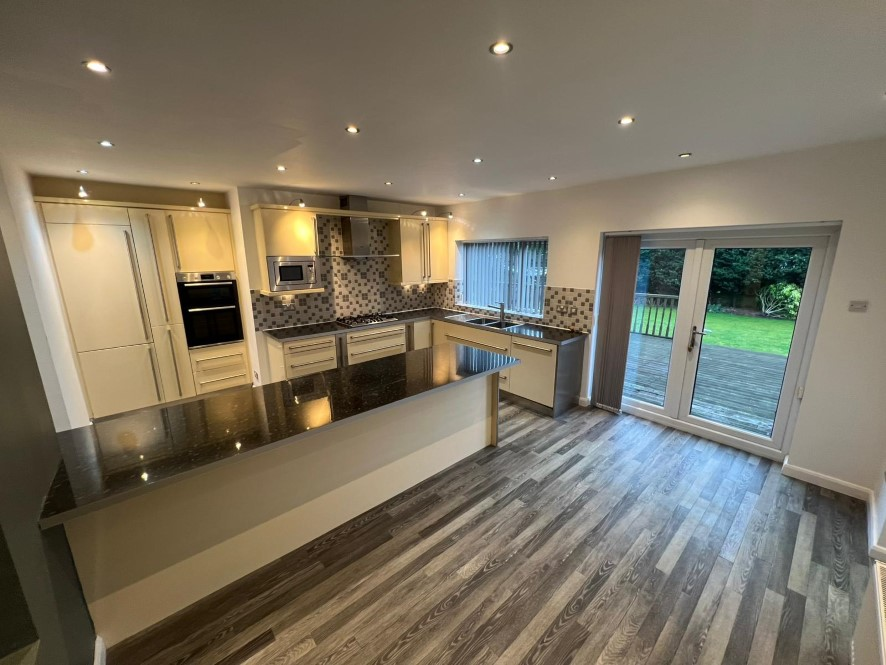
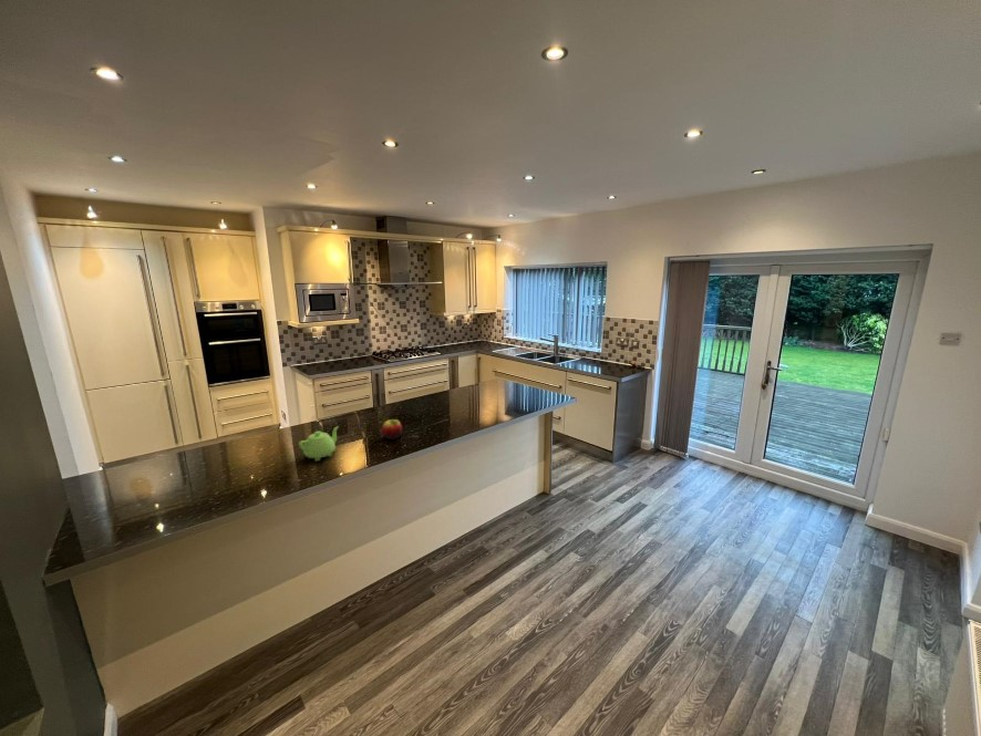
+ fruit (391, 428)
+ teapot (320, 443)
